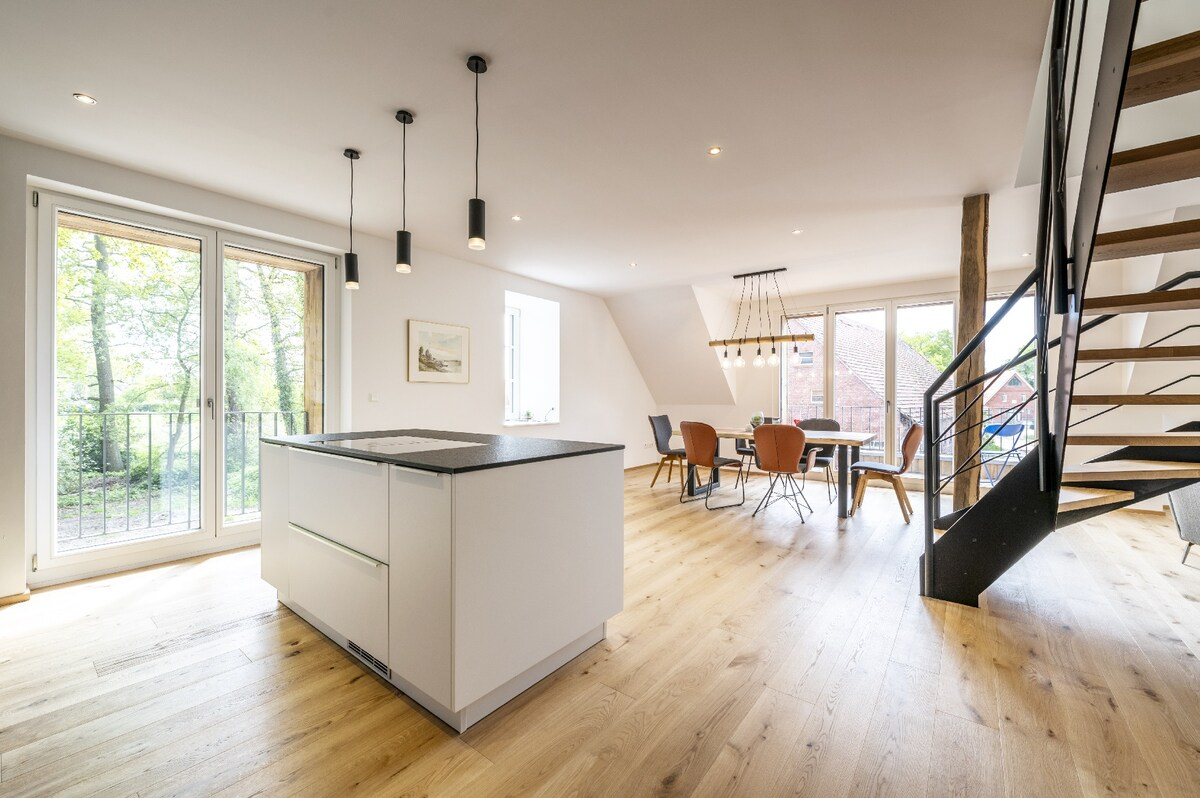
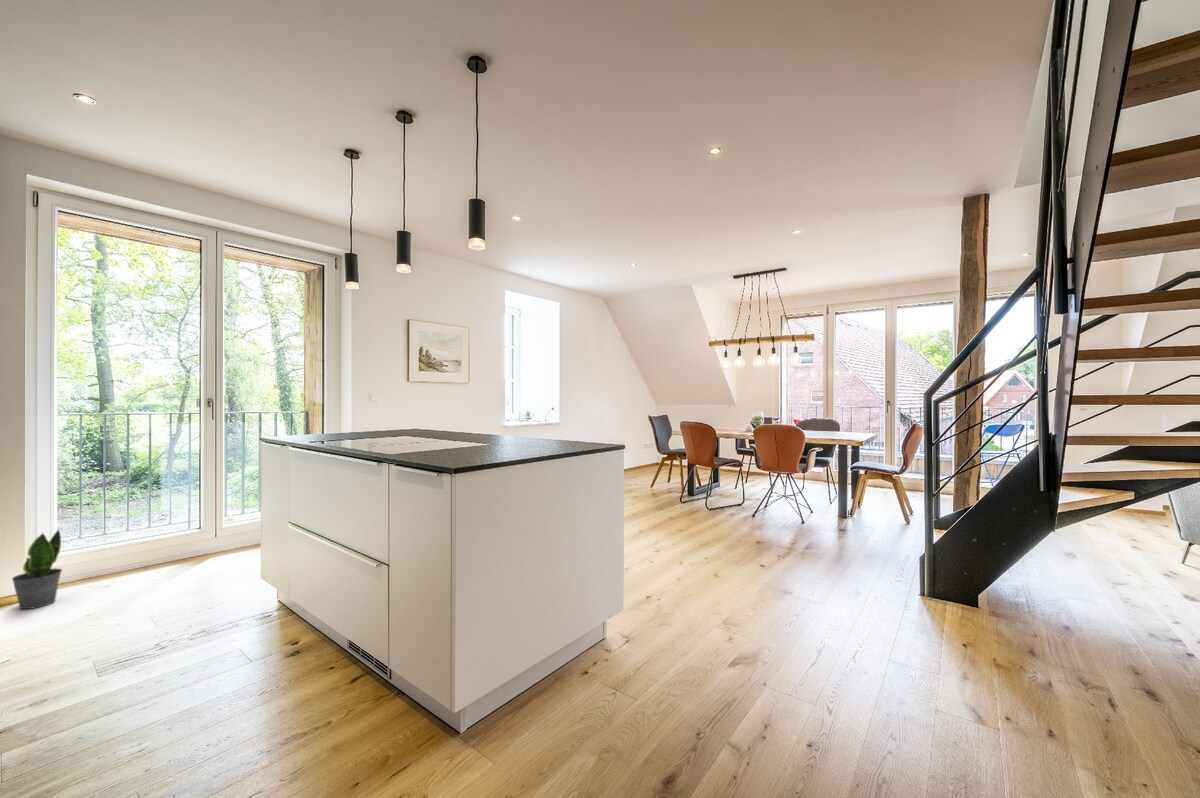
+ potted plant (37, 567)
